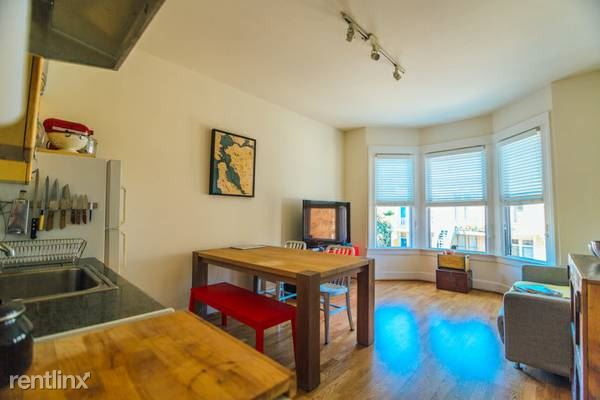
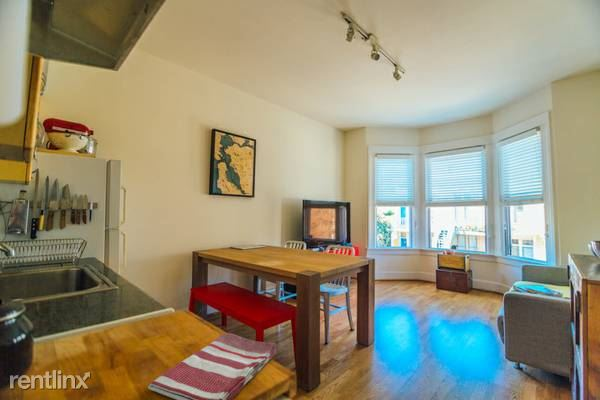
+ dish towel (220, 363)
